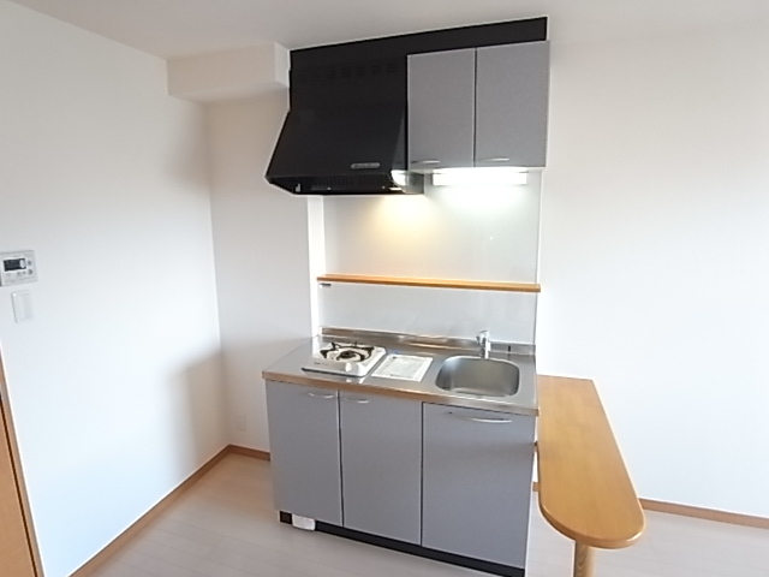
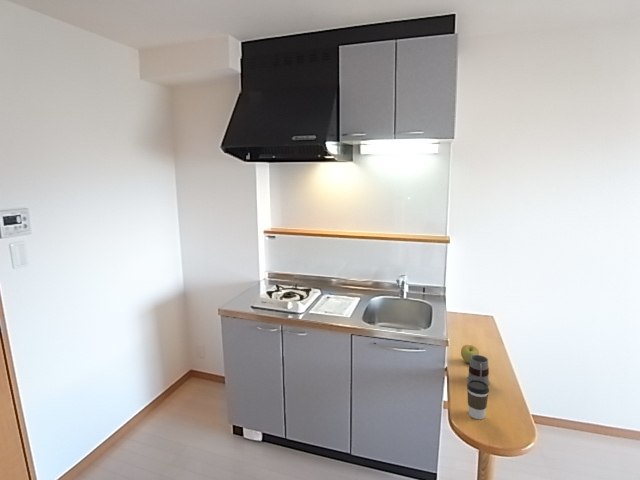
+ apple (469, 354)
+ mug (479, 371)
+ coffee cup (477, 399)
